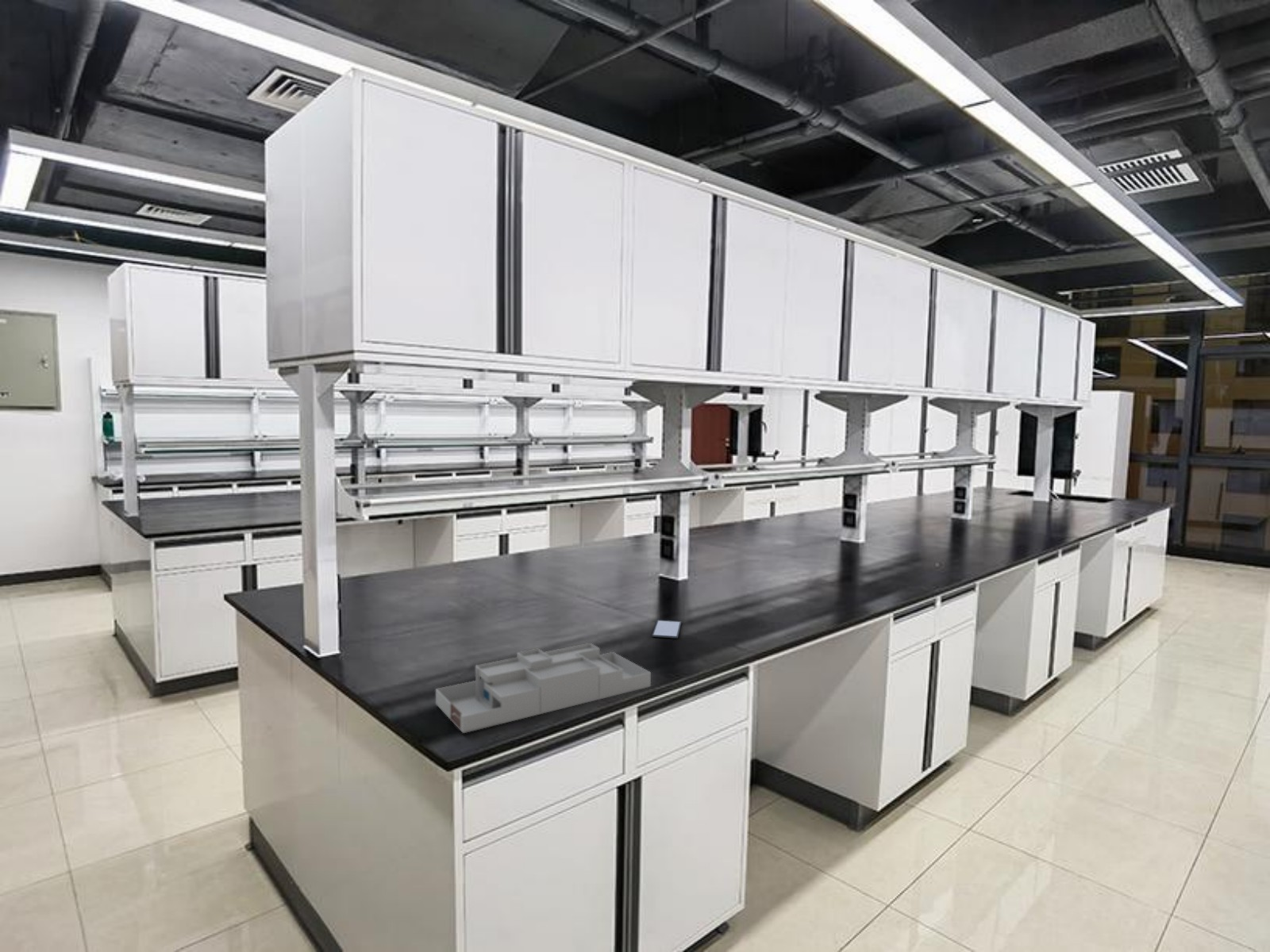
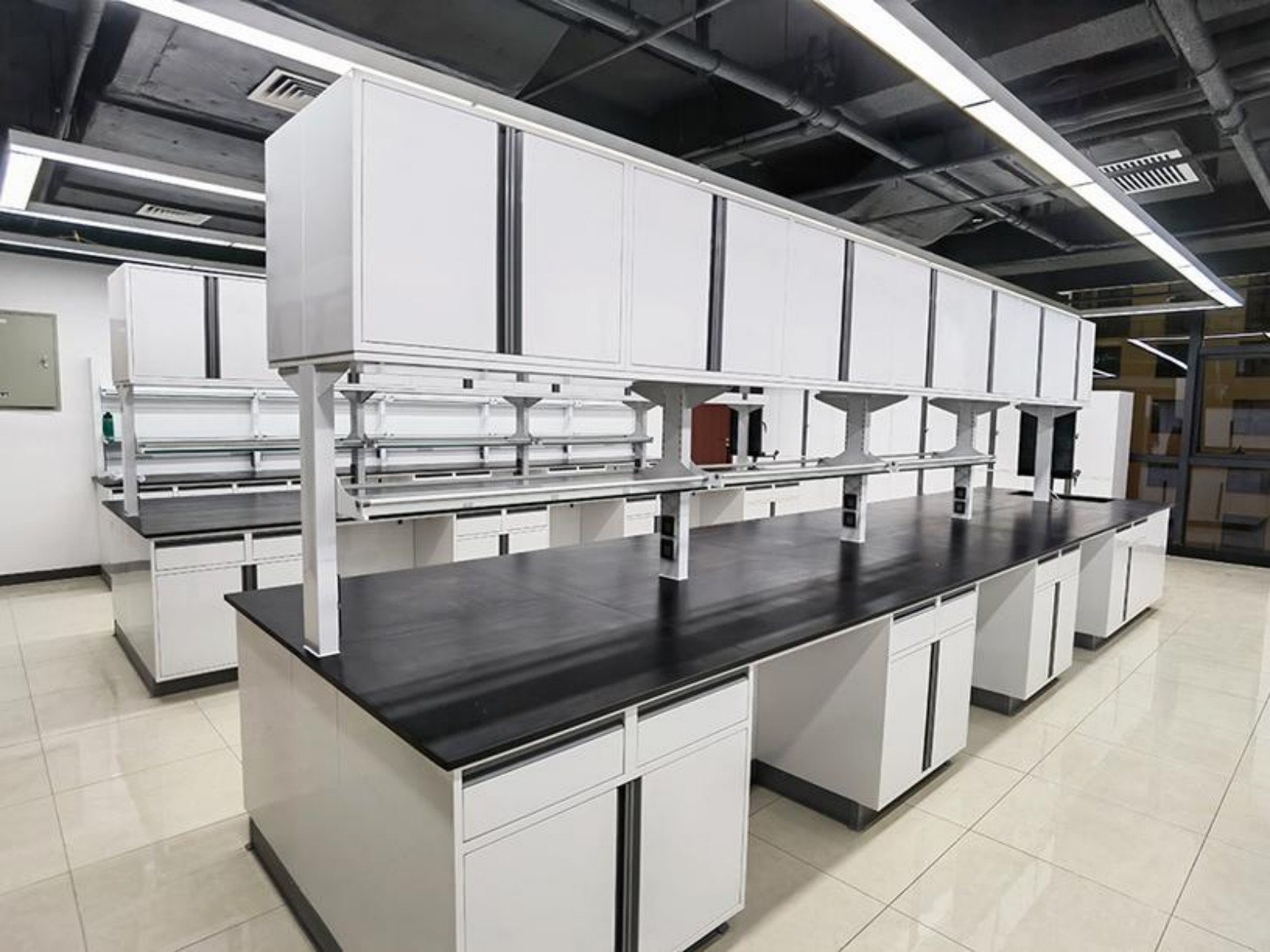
- desk organizer (547, 676)
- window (667, 628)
